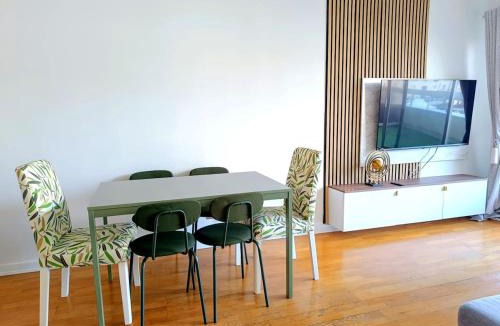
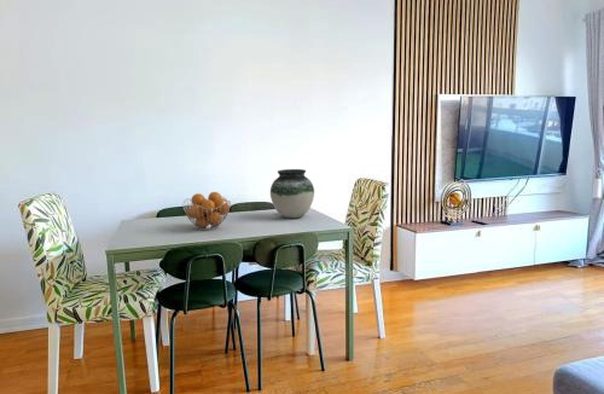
+ vase (291, 193)
+ fruit basket (207, 210)
